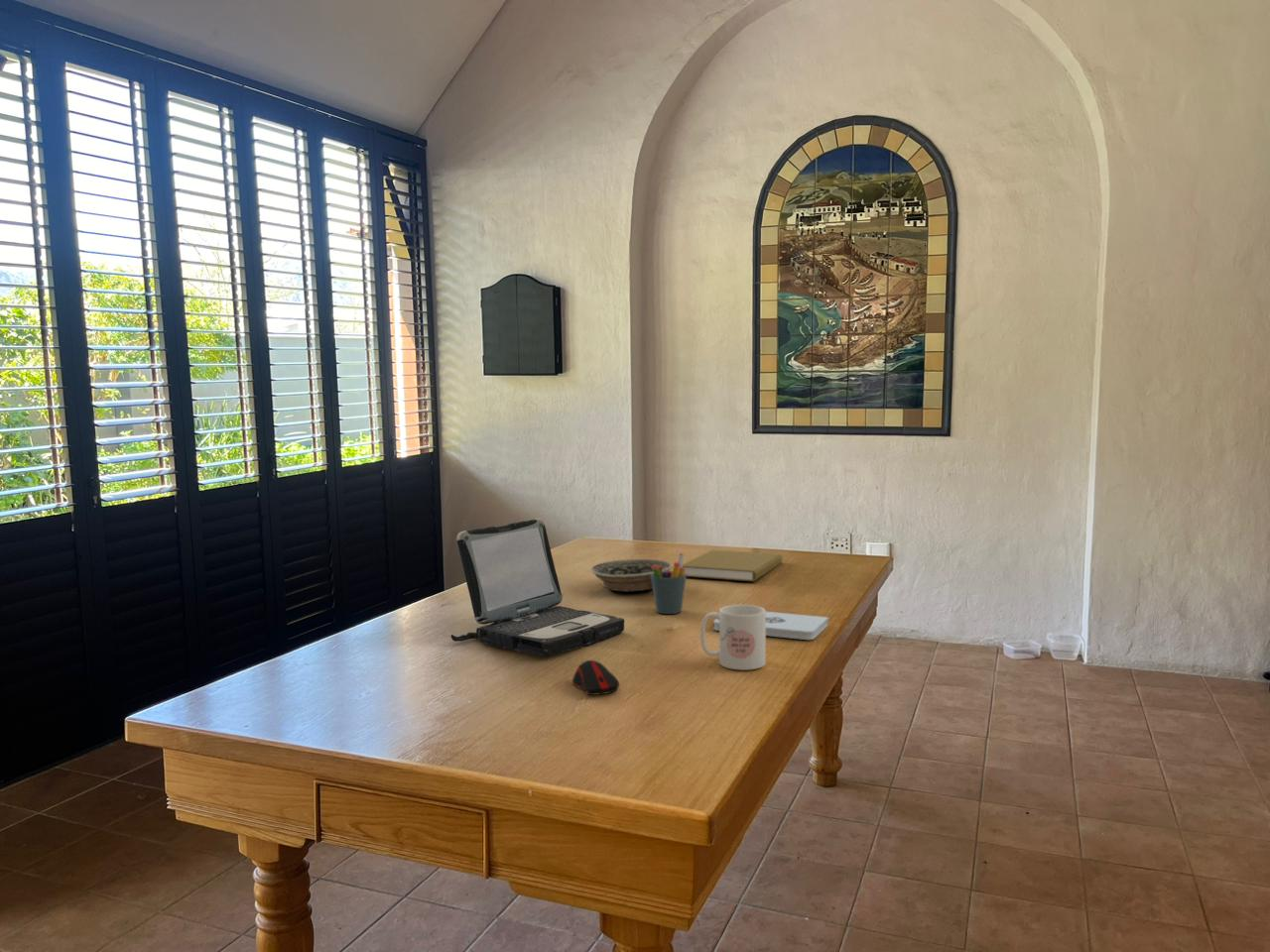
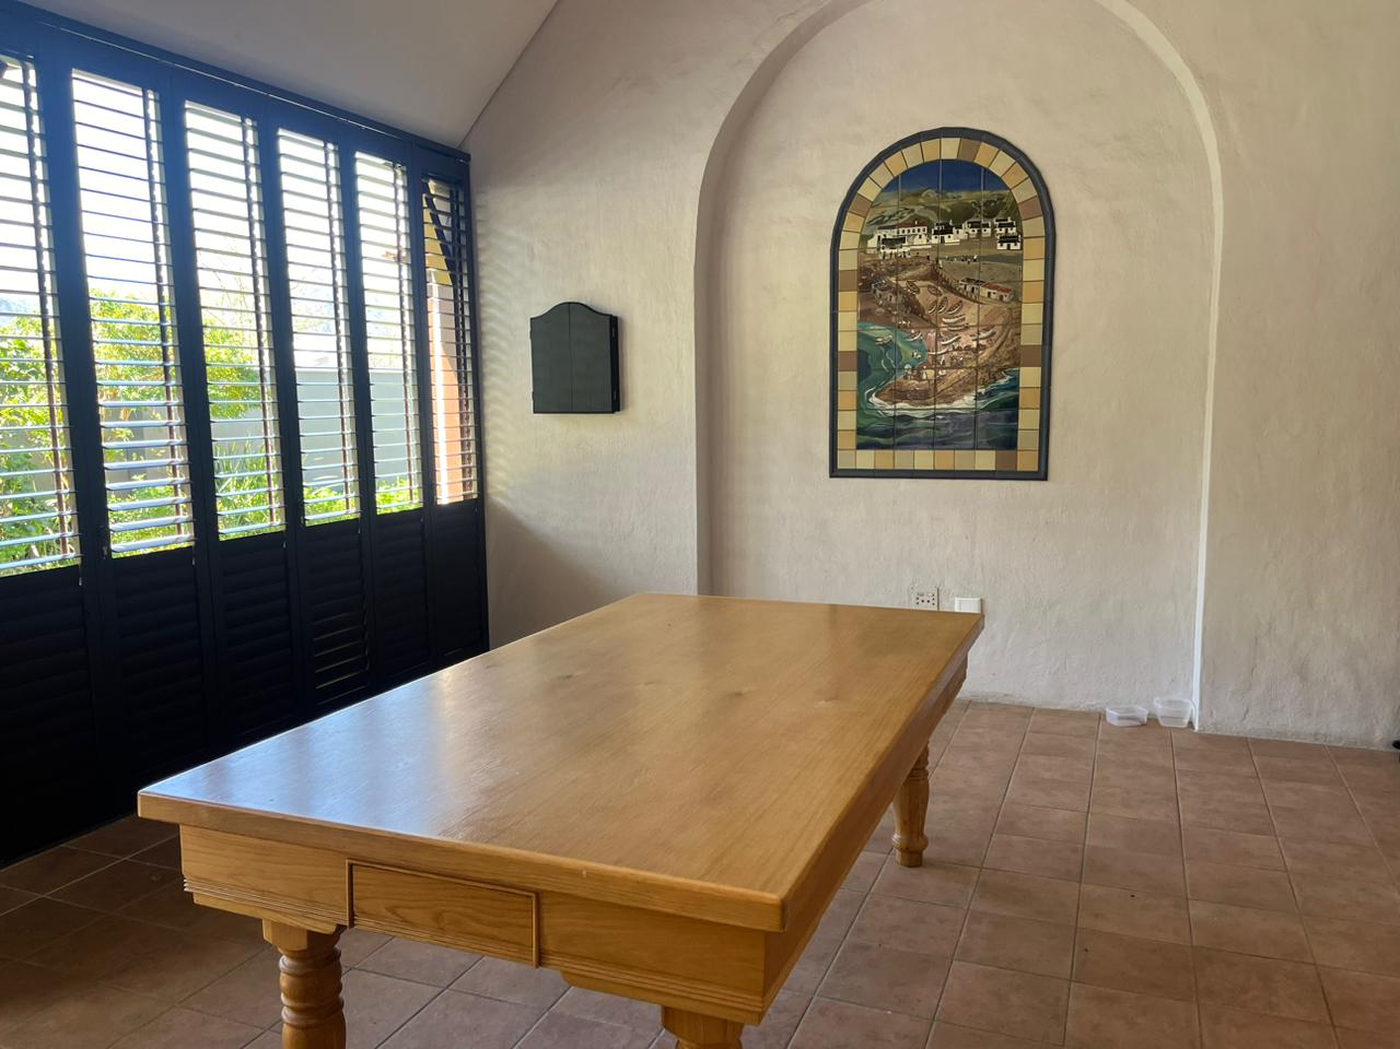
- bowl (631, 576)
- computer mouse (594, 674)
- laptop (538, 582)
- book (732, 564)
- pen holder (669, 583)
- notepad (770, 623)
- mug (732, 636)
